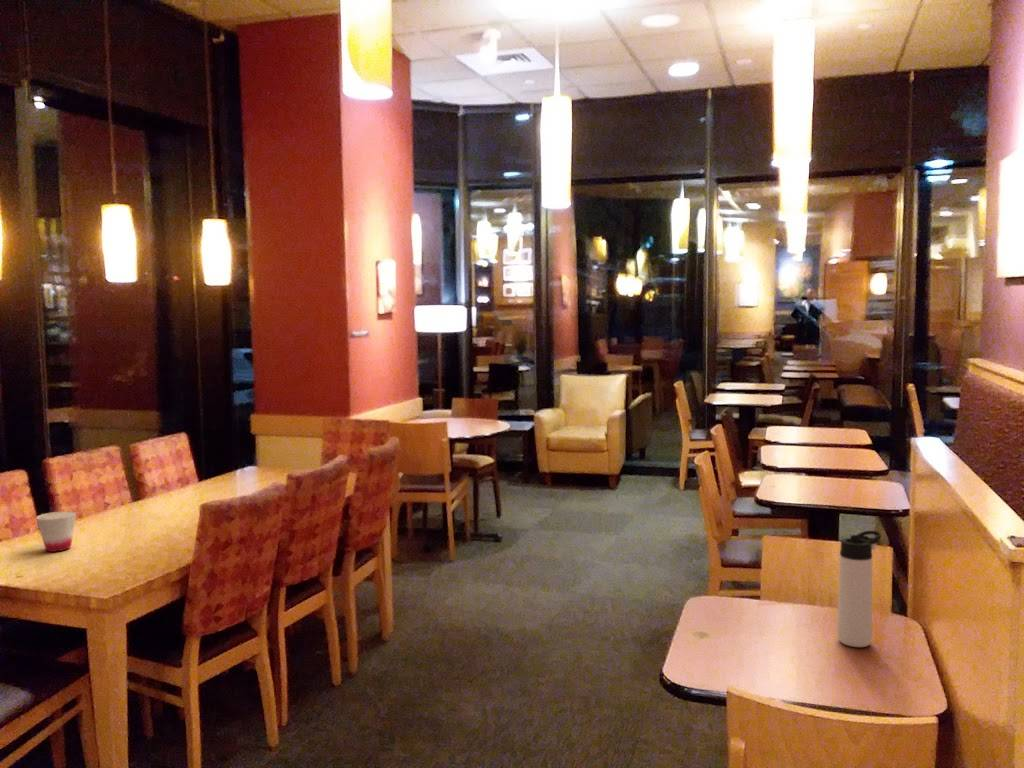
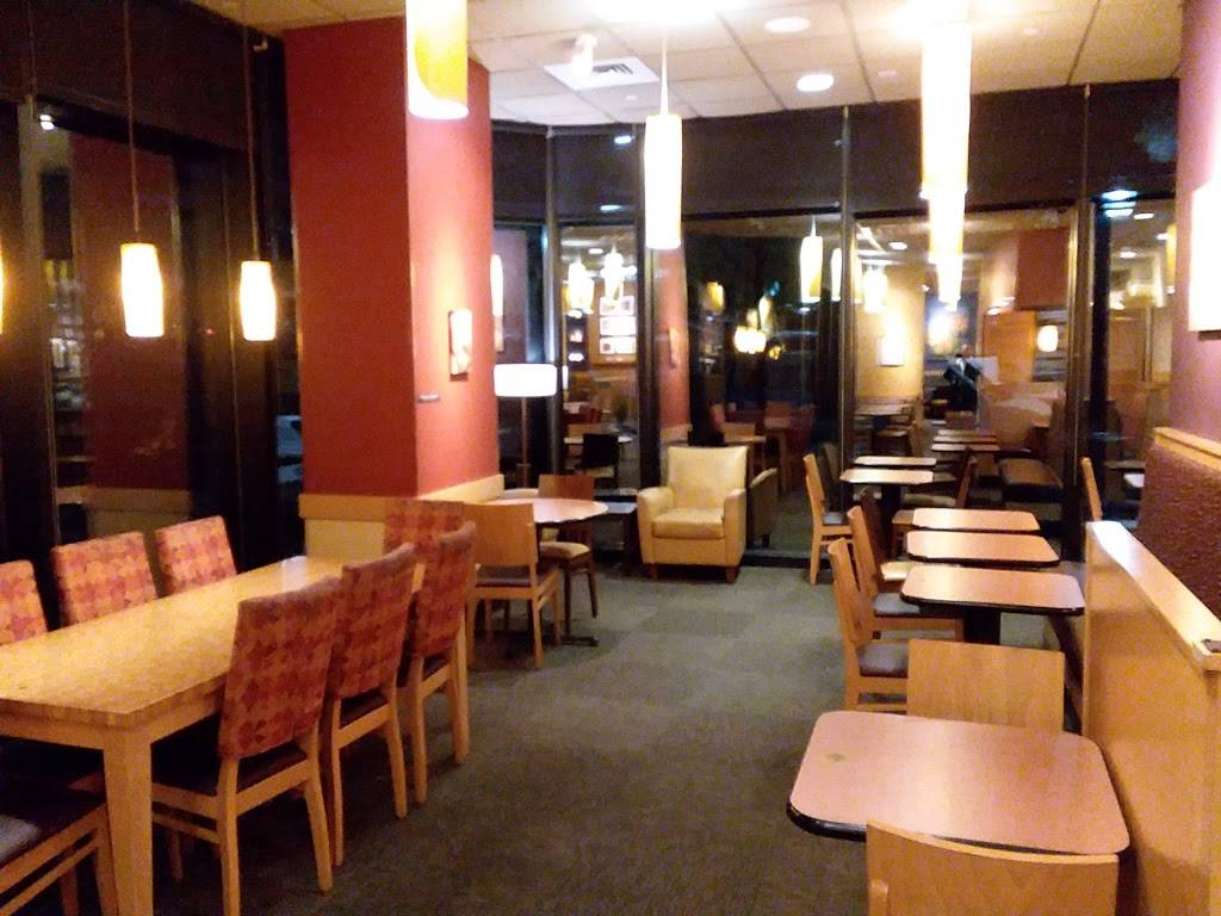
- cup (57, 532)
- thermos bottle (860, 587)
